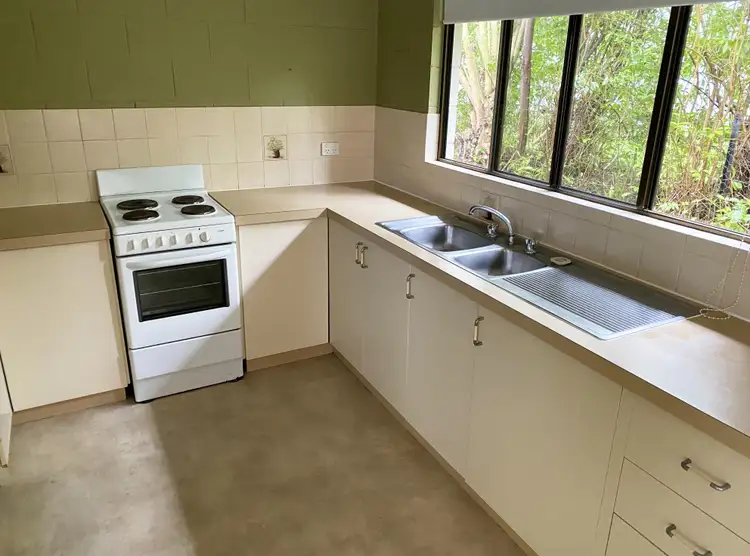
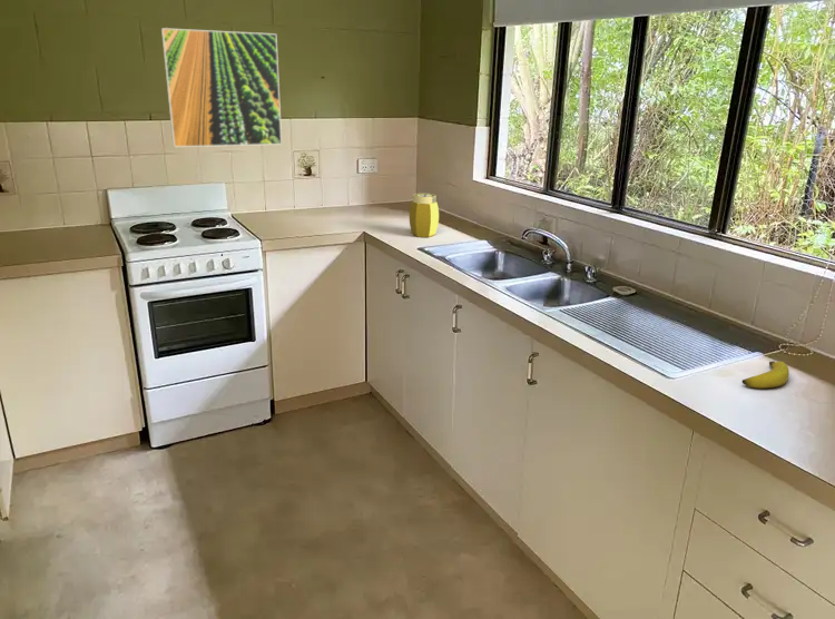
+ banana (770, 371)
+ jar (423, 215)
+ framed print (225, 89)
